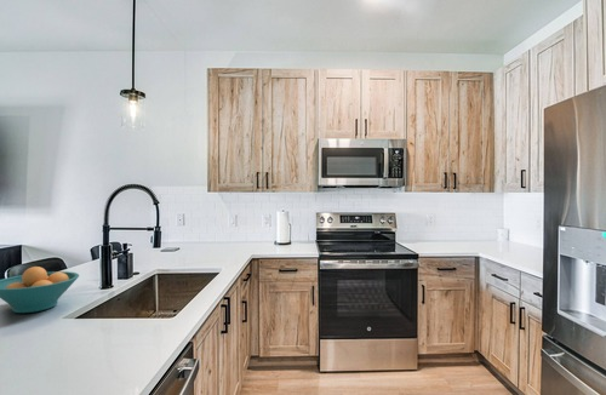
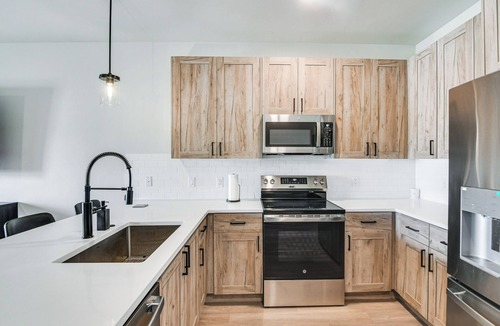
- fruit bowl (35, 287)
